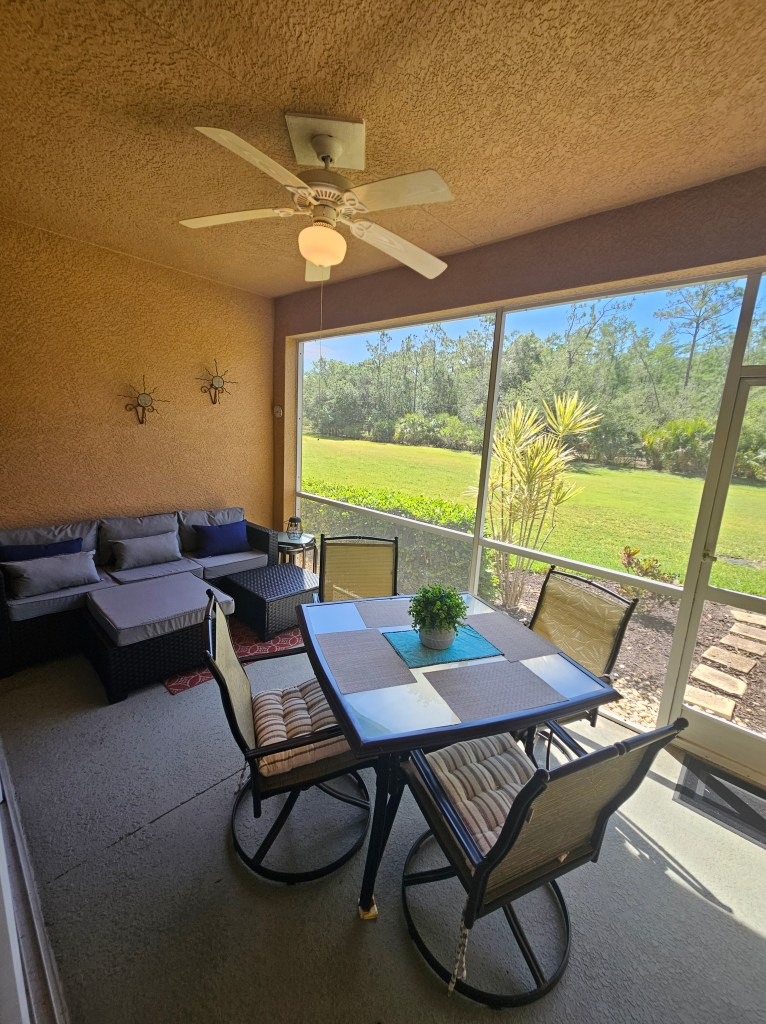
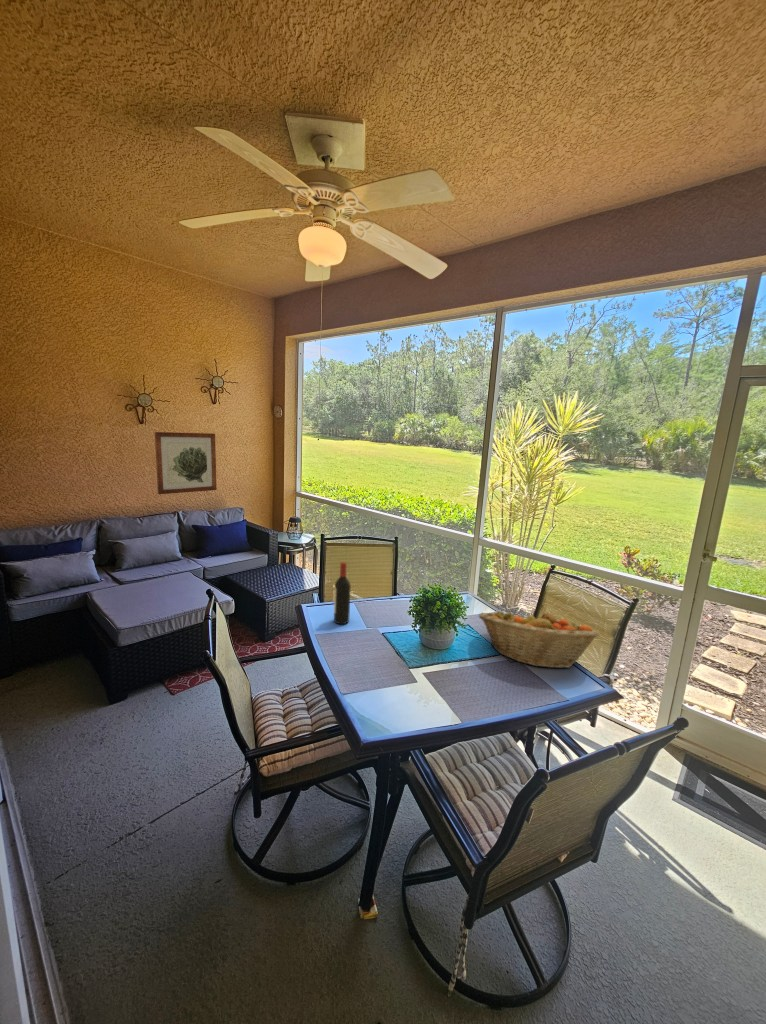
+ wine bottle (342, 592)
+ fruit basket (535, 631)
+ wall art (187, 462)
